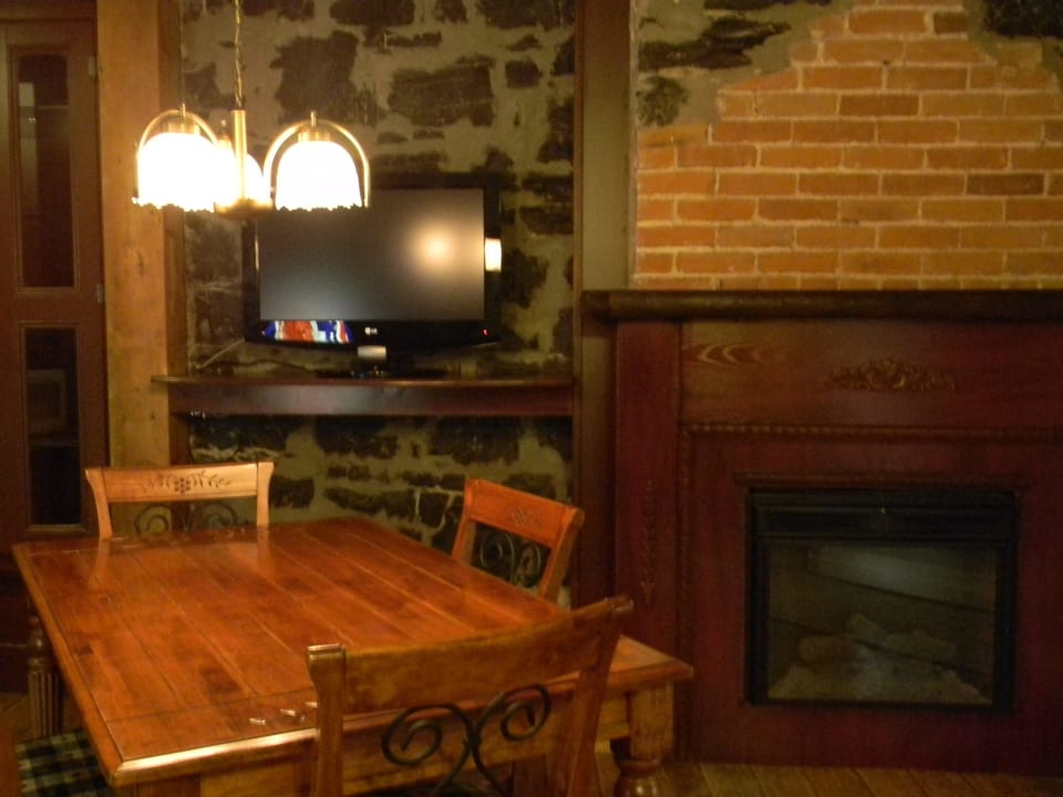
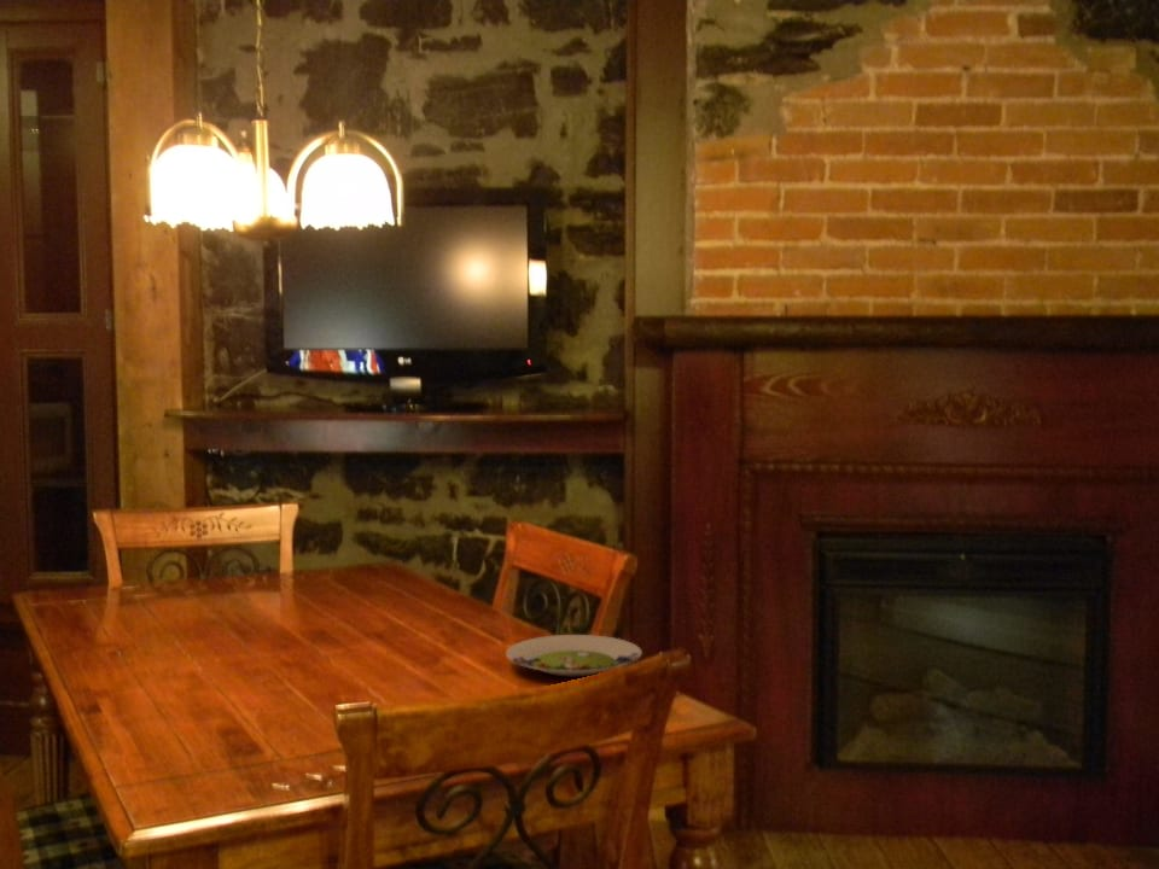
+ salad plate (573, 655)
